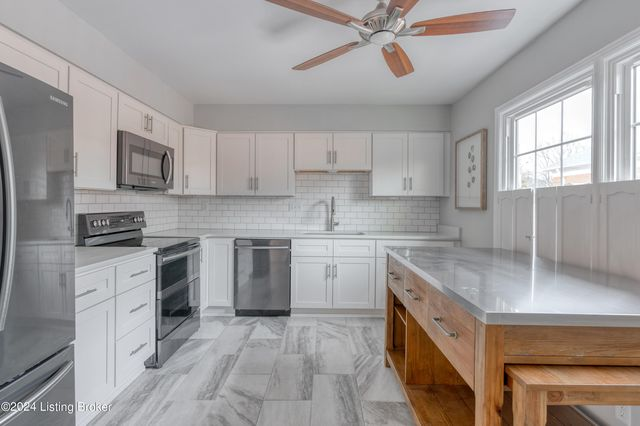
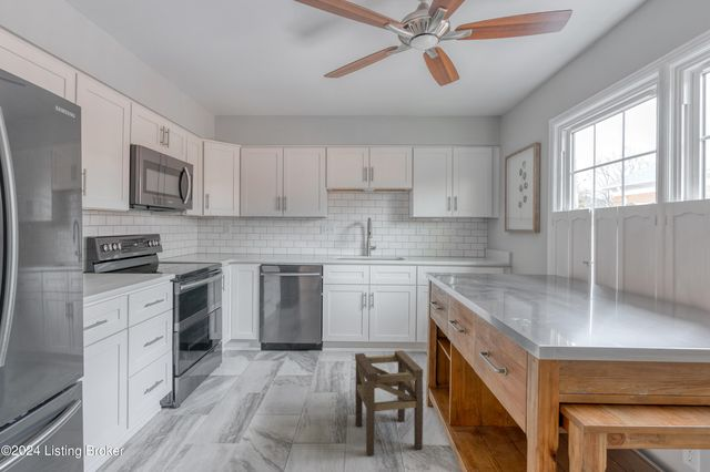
+ stool (386, 401)
